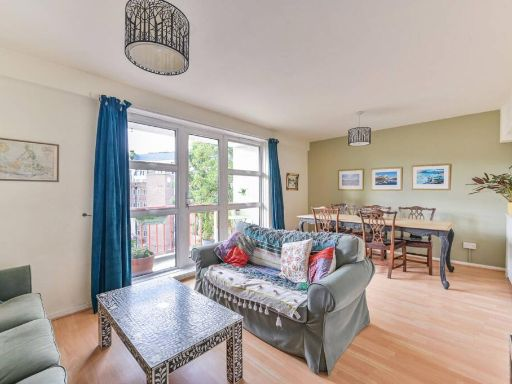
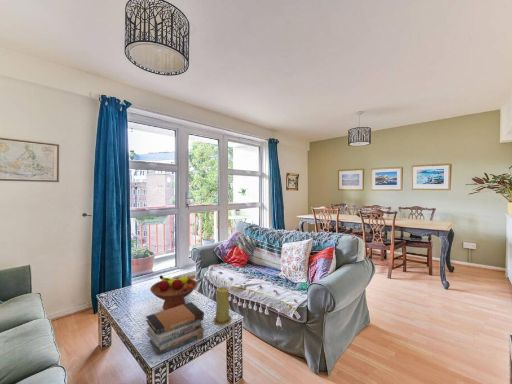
+ candle (222, 304)
+ fruit bowl (174, 292)
+ book stack (175, 326)
